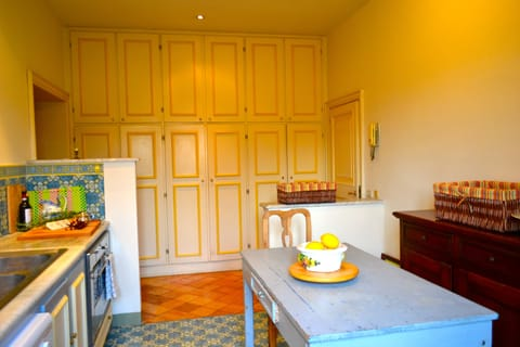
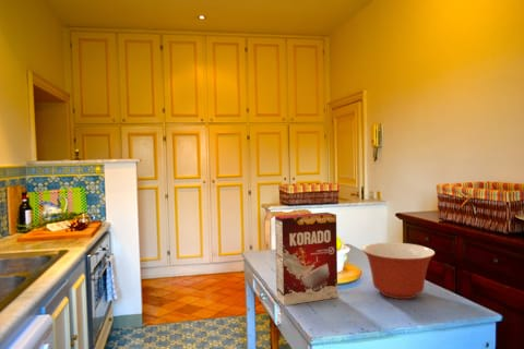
+ mixing bowl (397, 270)
+ cereal box (306, 256)
